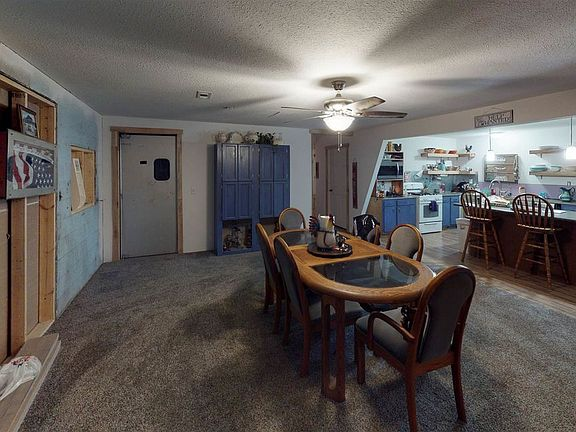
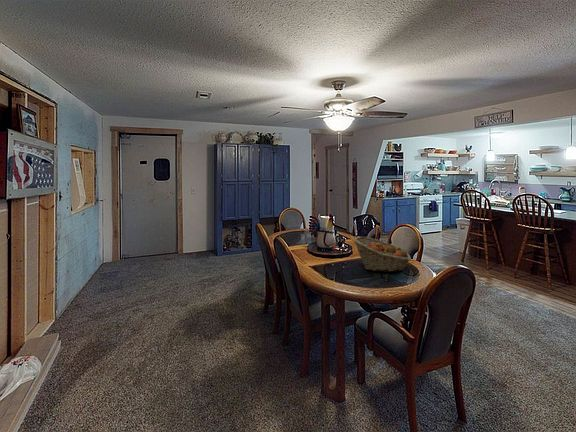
+ fruit basket (381, 252)
